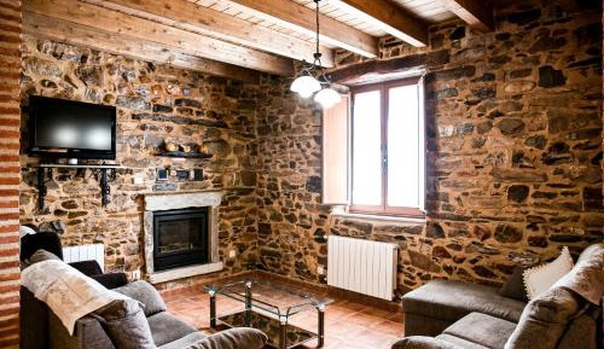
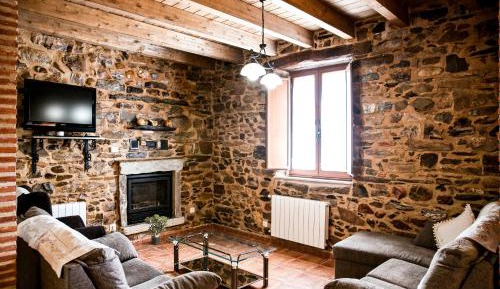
+ potted plant (157, 229)
